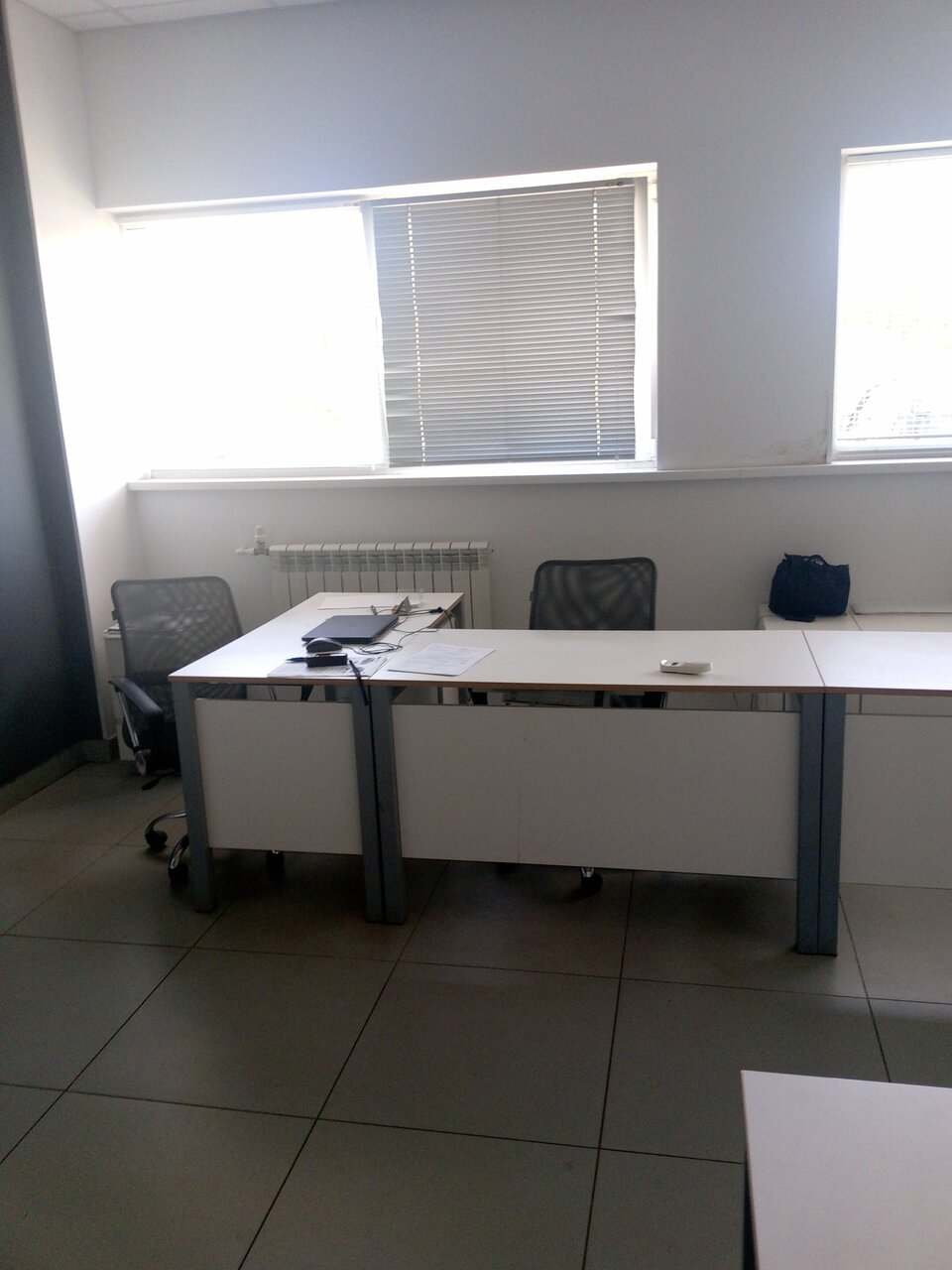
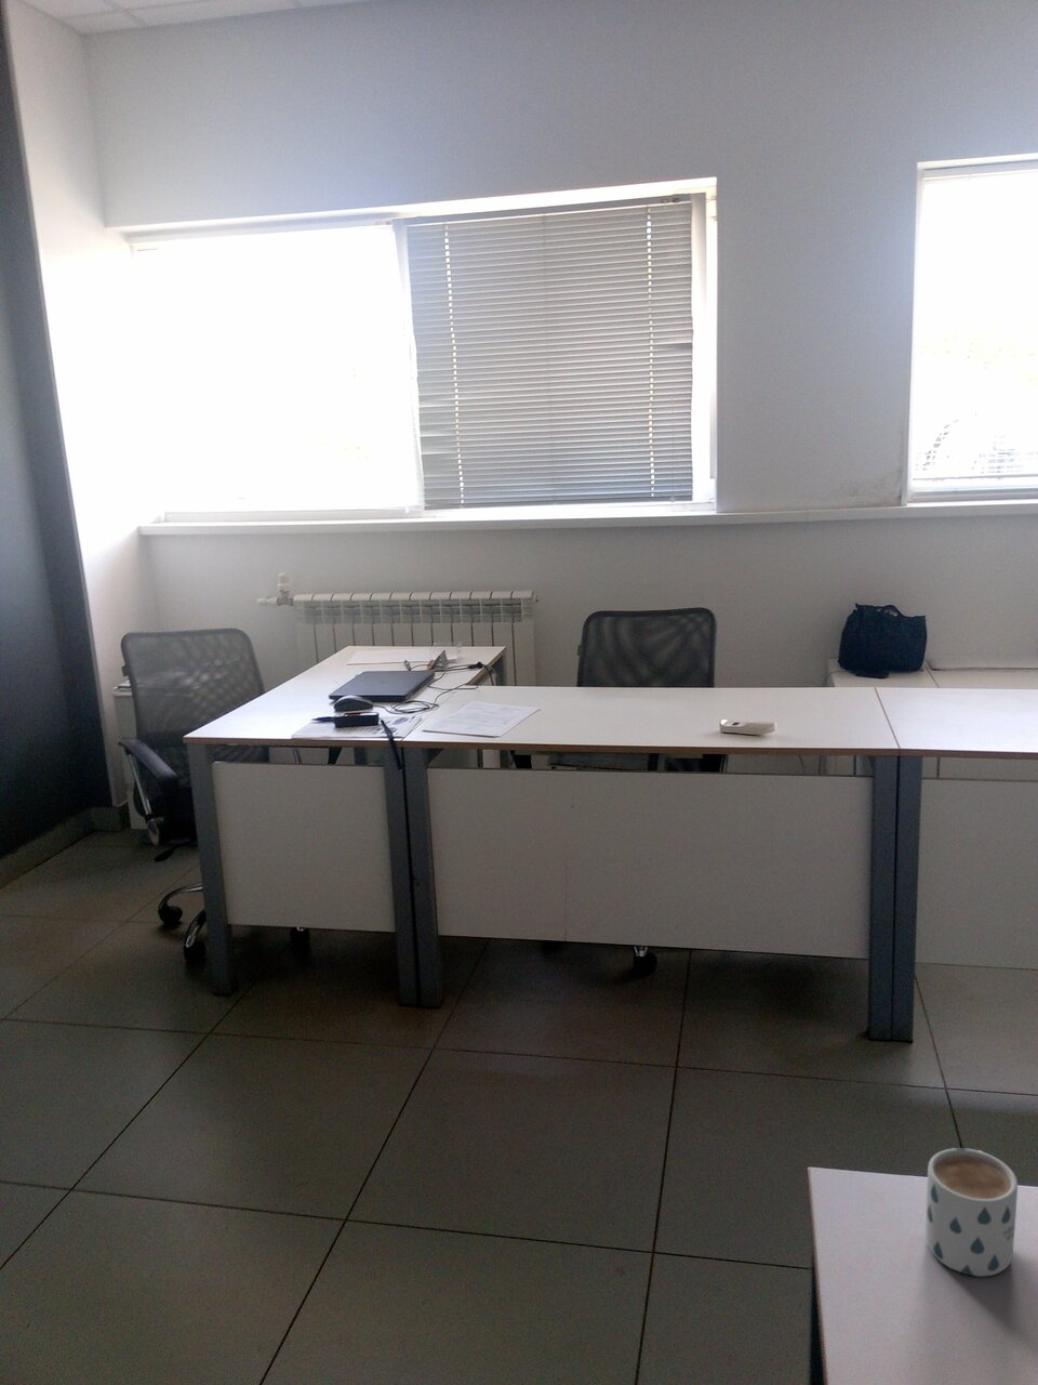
+ mug (973, 1201)
